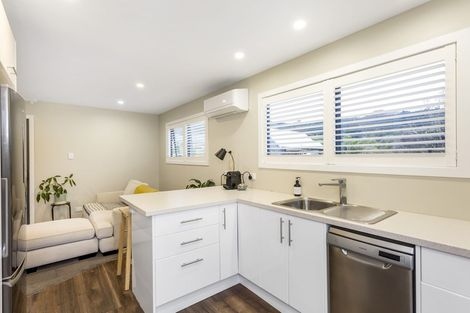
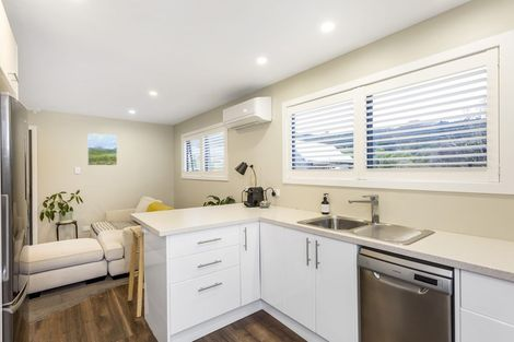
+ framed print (102, 150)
